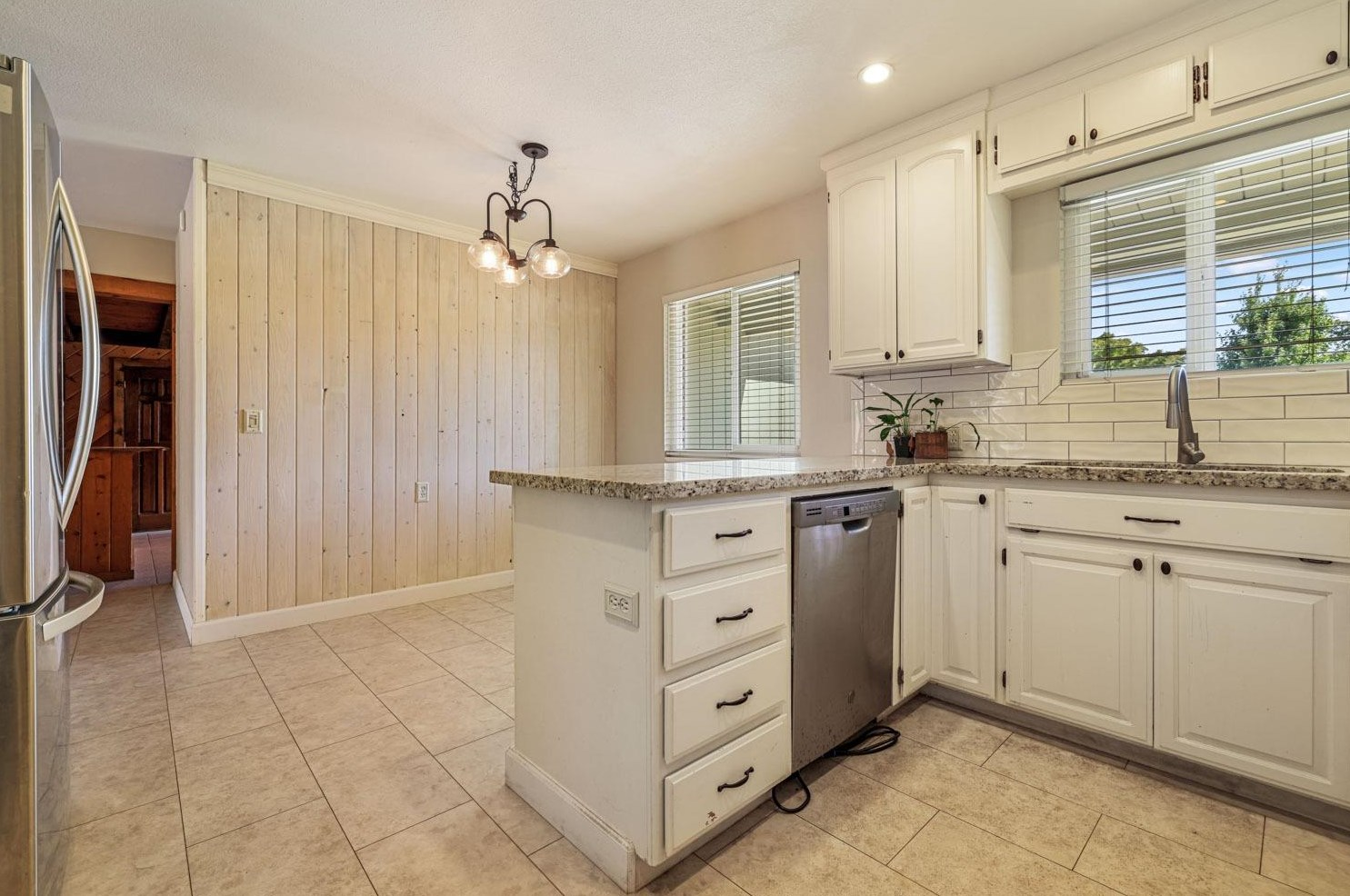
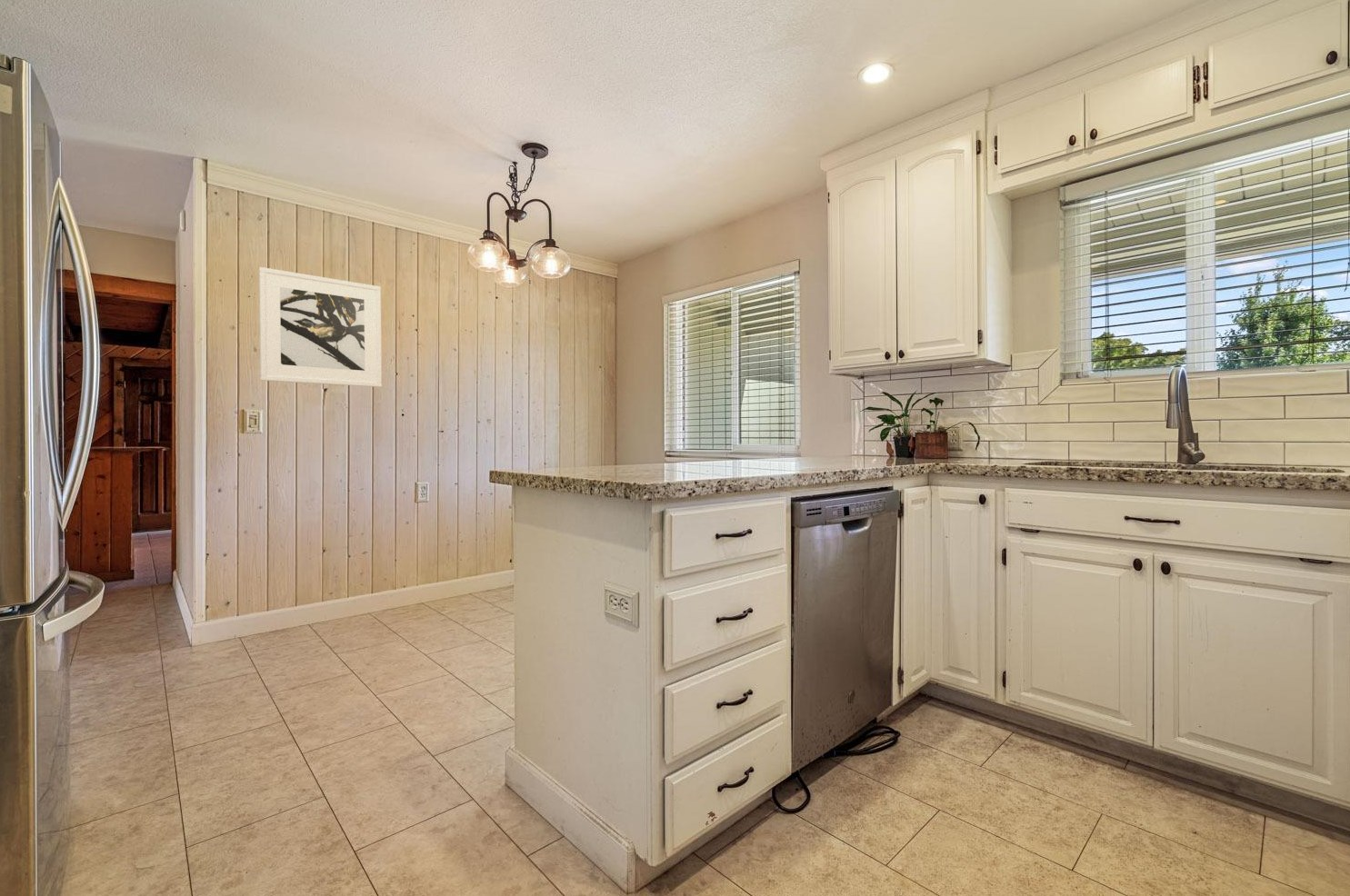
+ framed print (324, 331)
